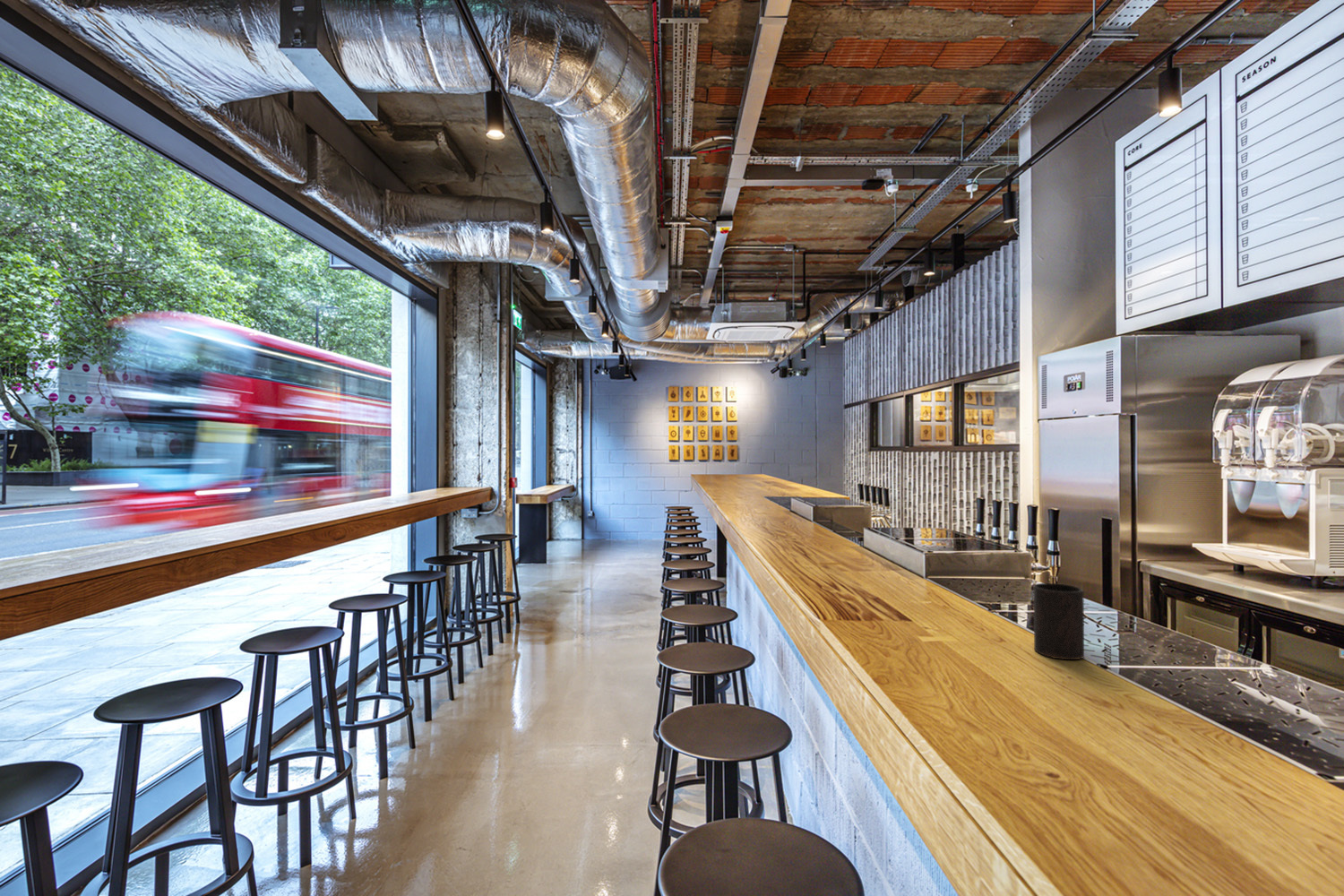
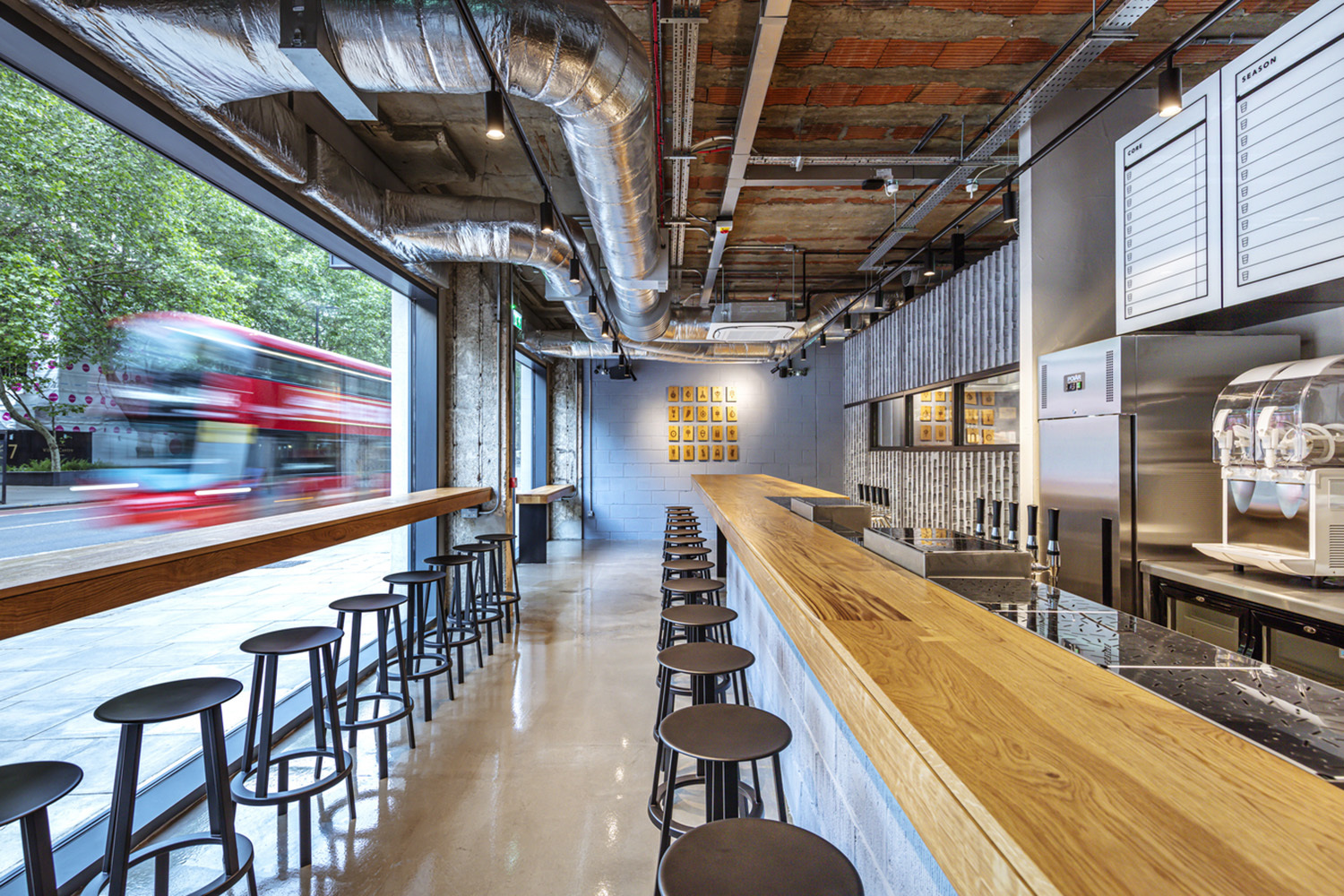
- cup (1058, 620)
